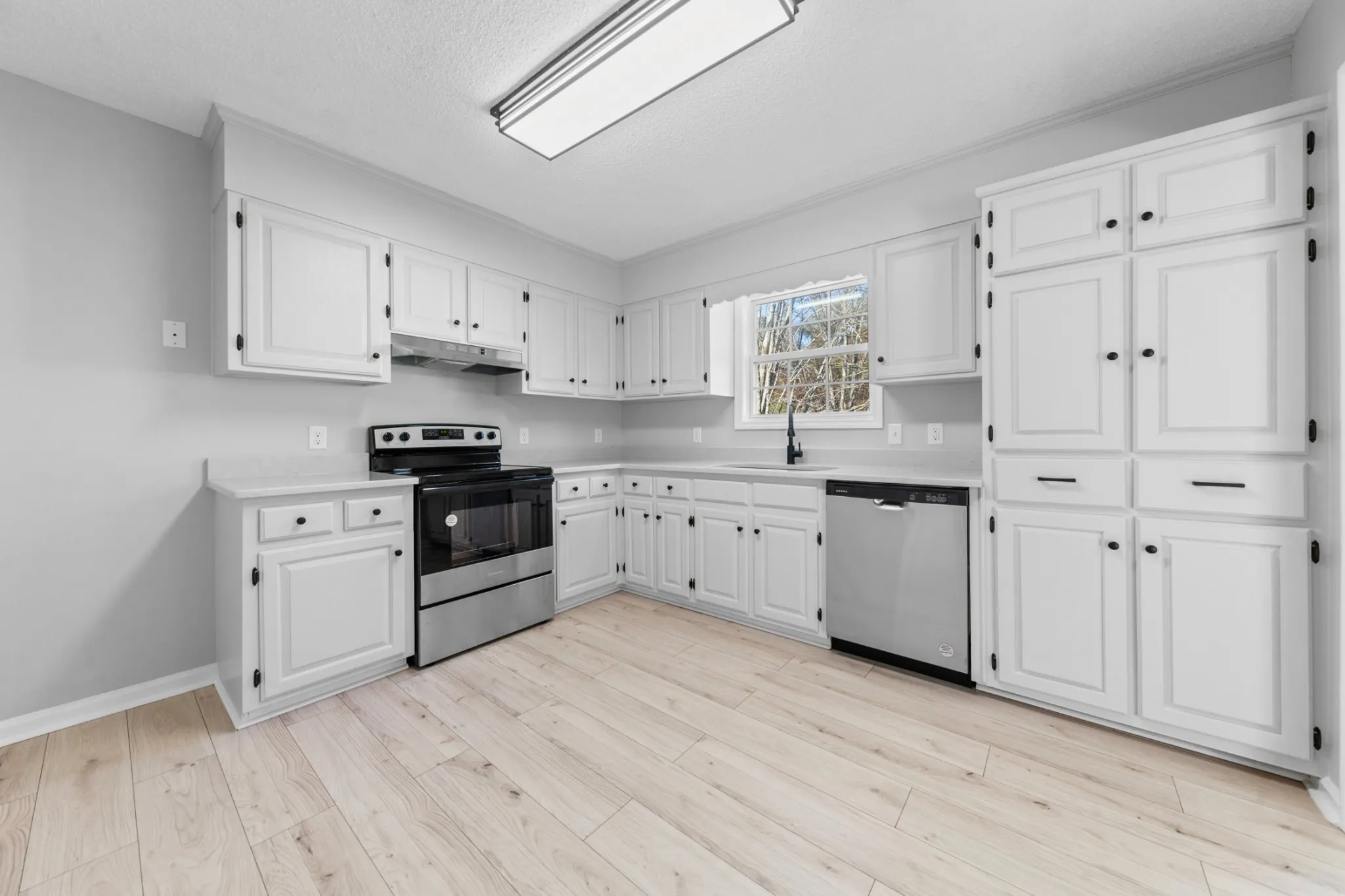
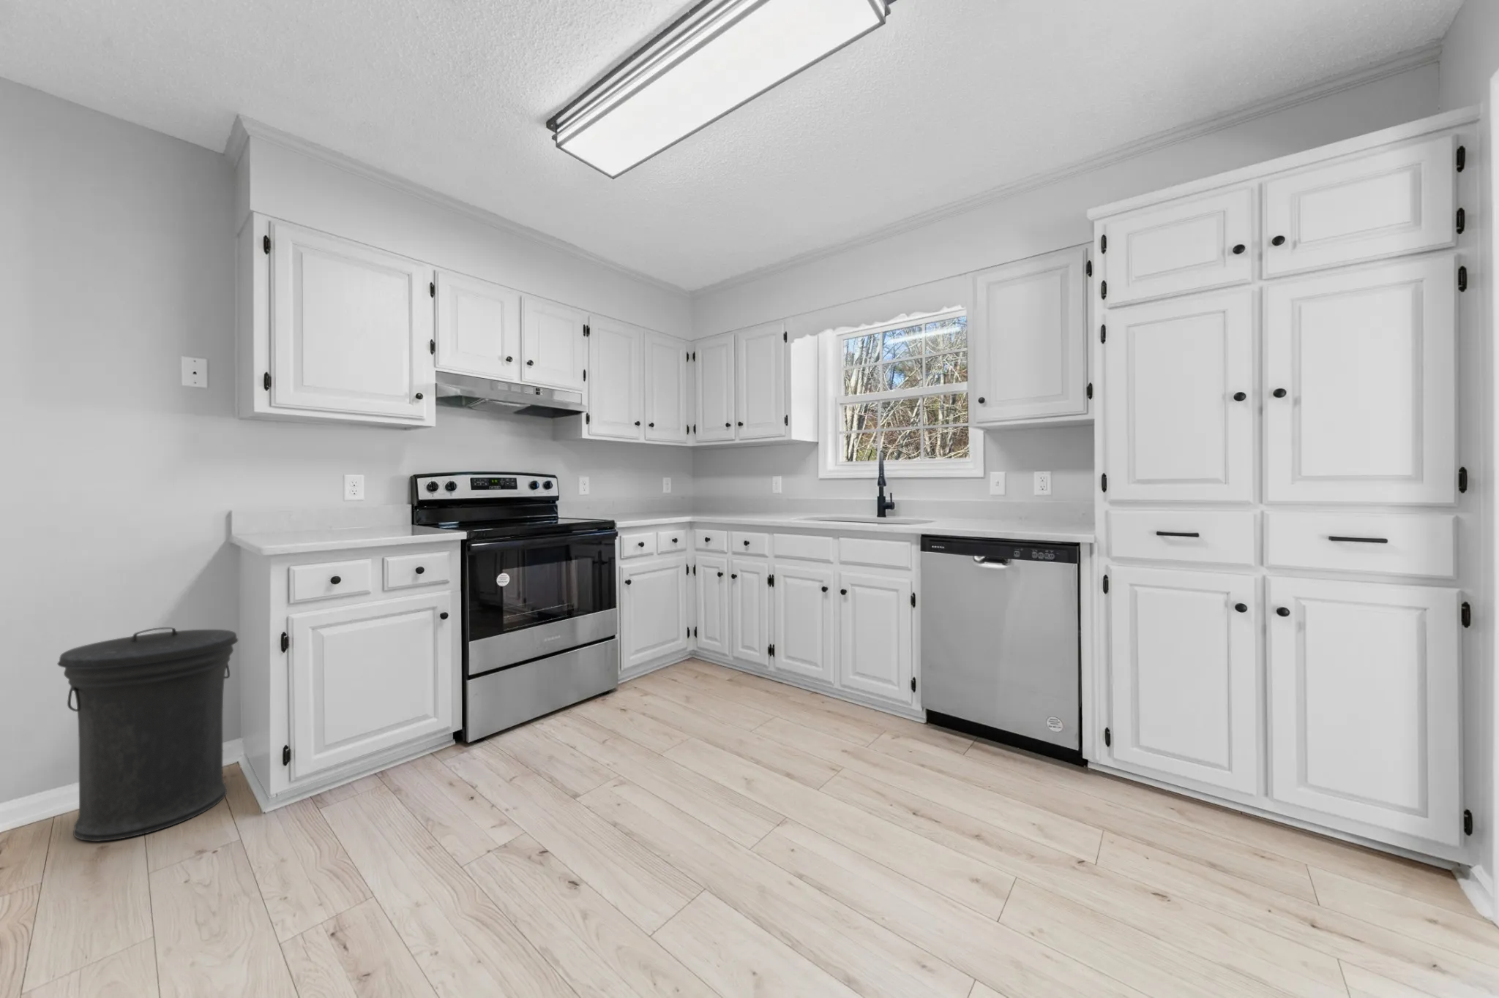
+ trash can (155, 720)
